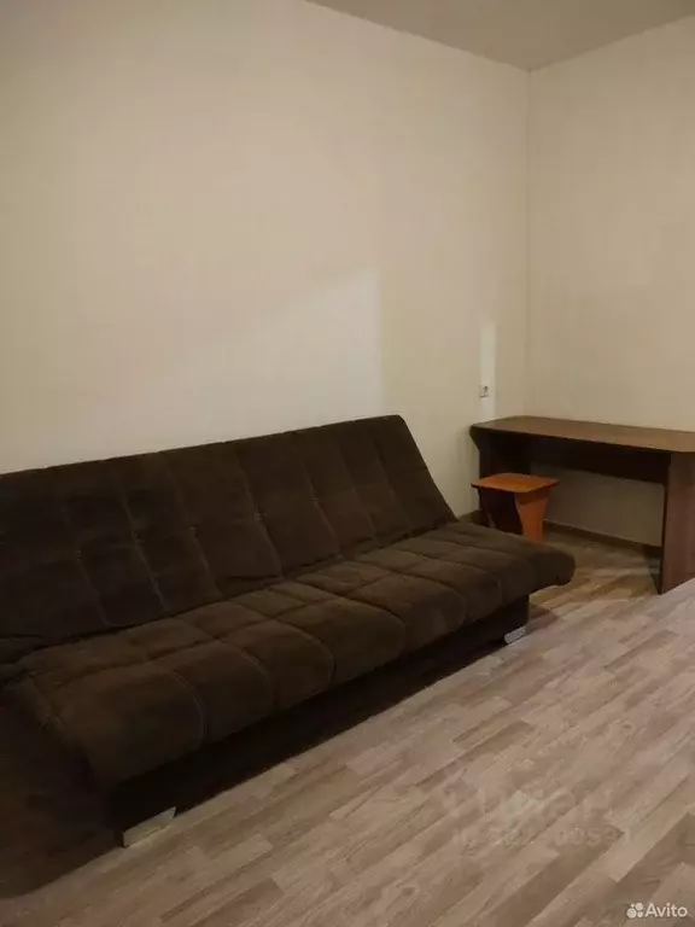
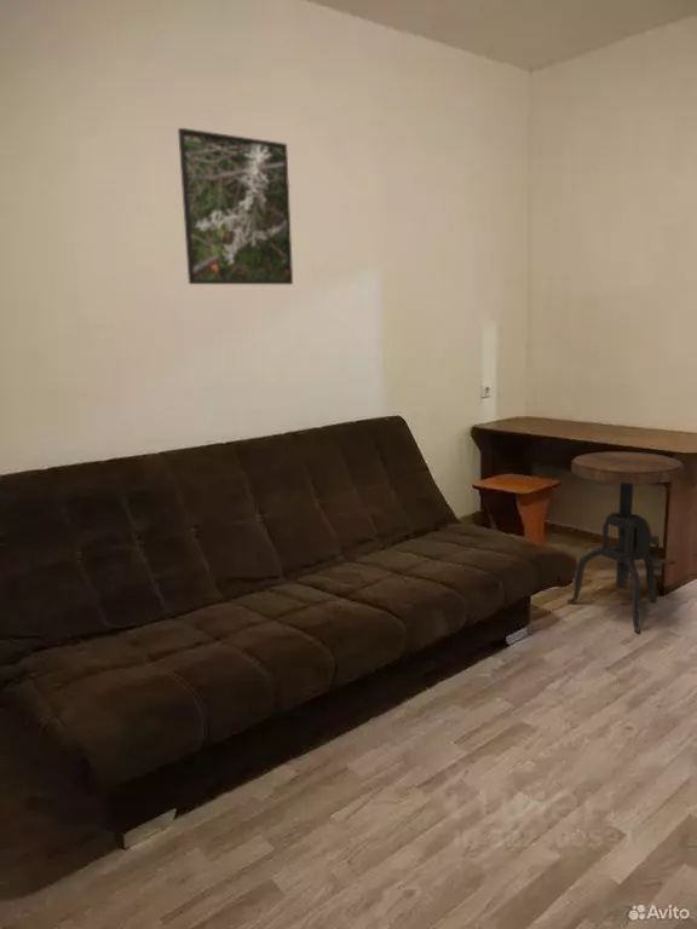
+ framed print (238, 212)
+ side table (622, 537)
